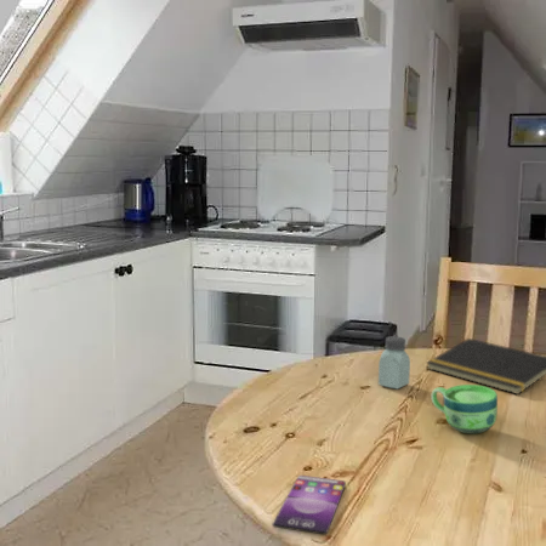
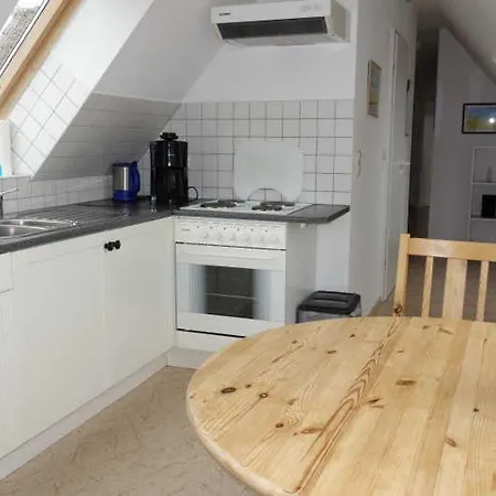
- notepad (491, 363)
- saltshaker (394, 362)
- cup (461, 409)
- smartphone (311, 502)
